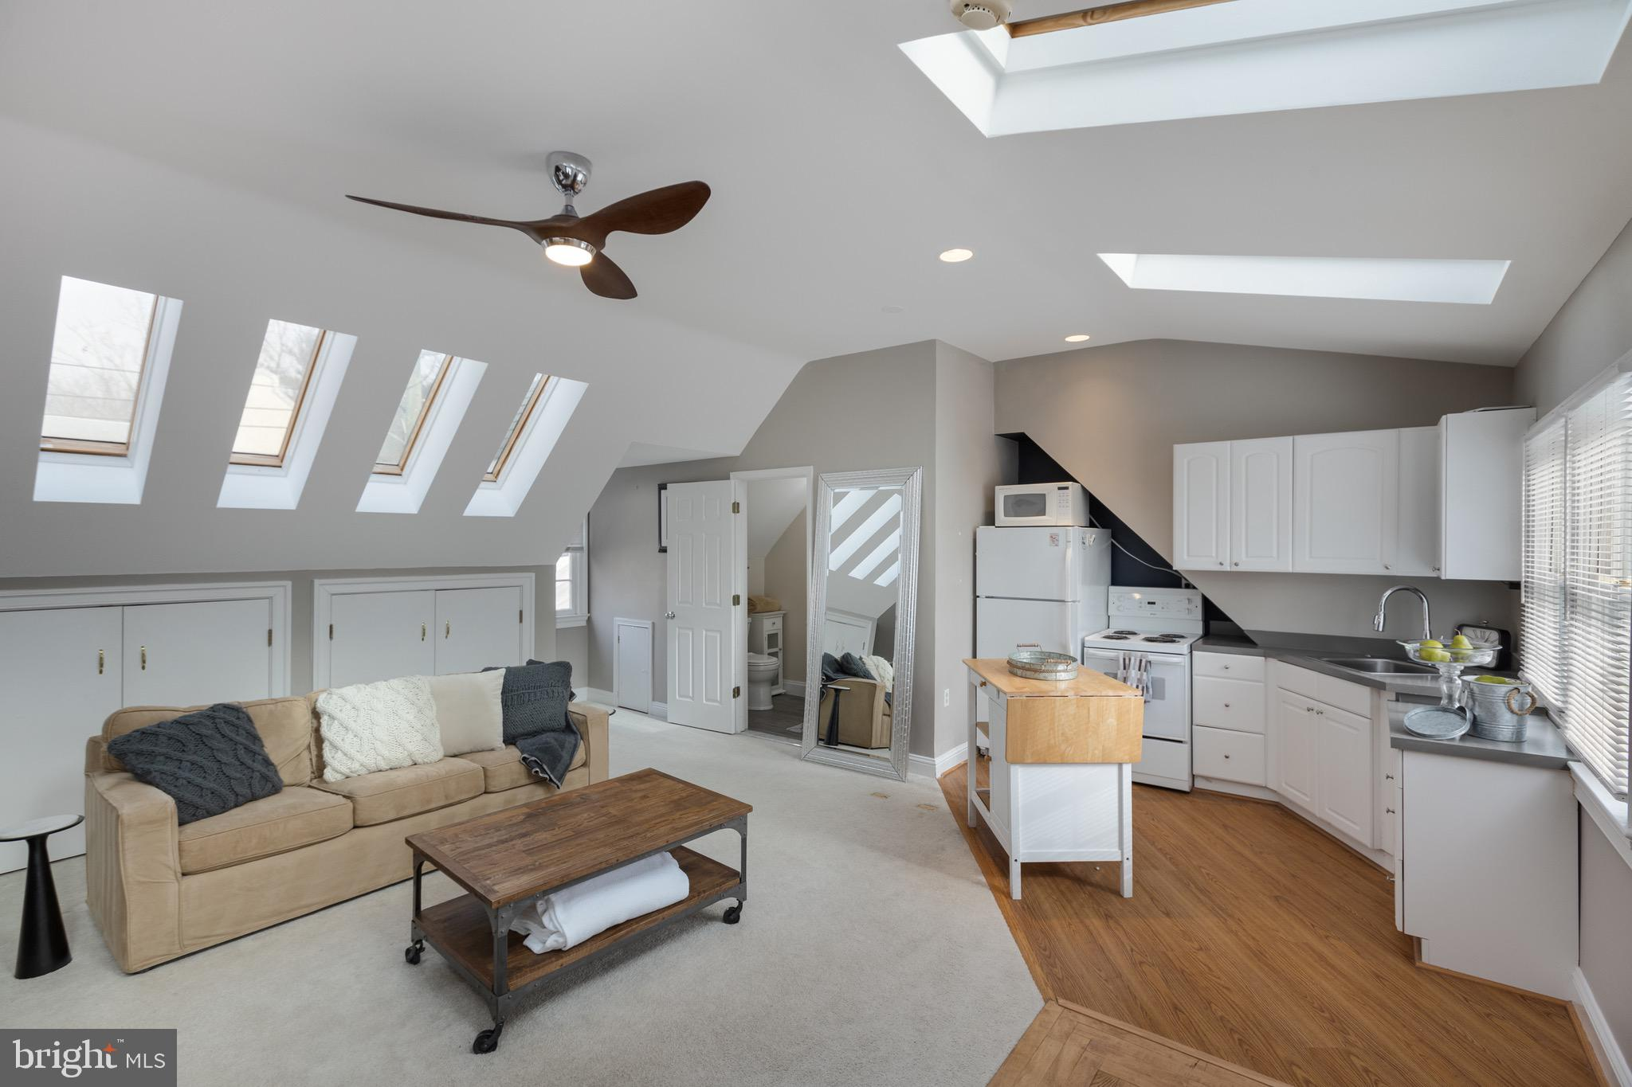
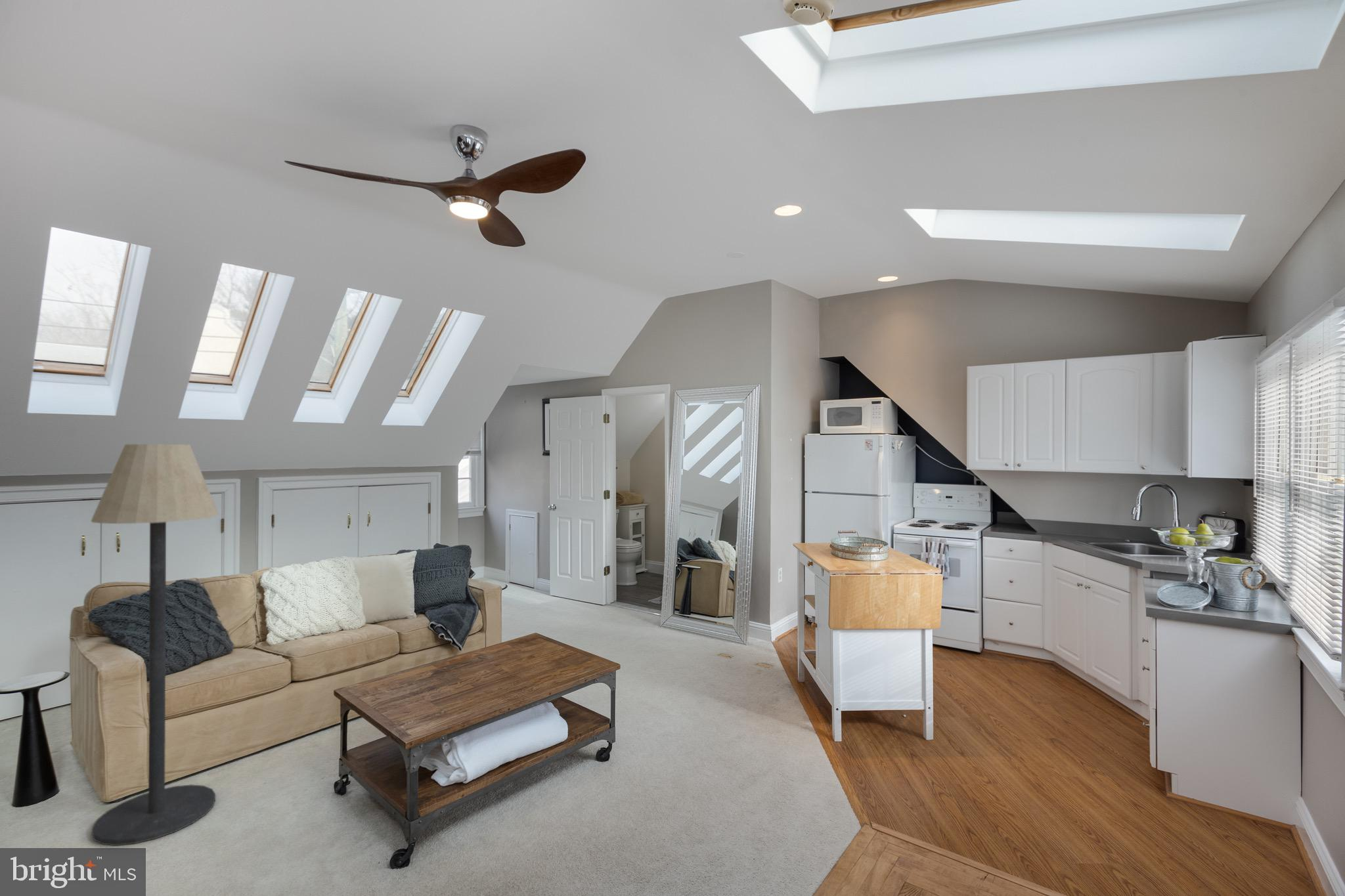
+ floor lamp (157, 629)
